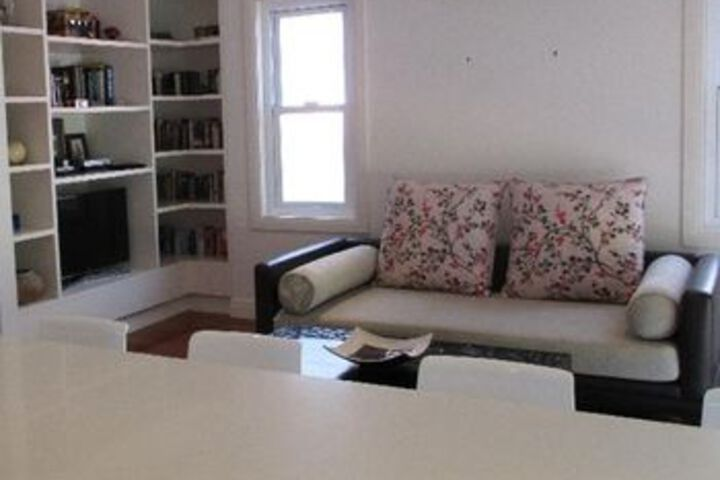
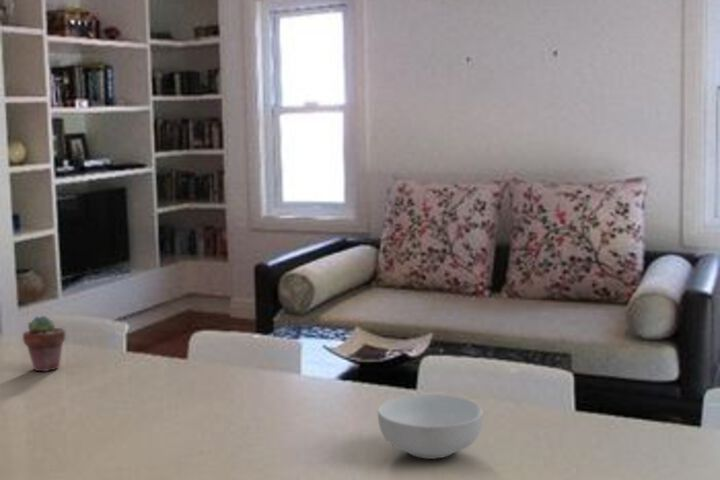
+ potted succulent (44, 341)
+ cereal bowl (430, 429)
